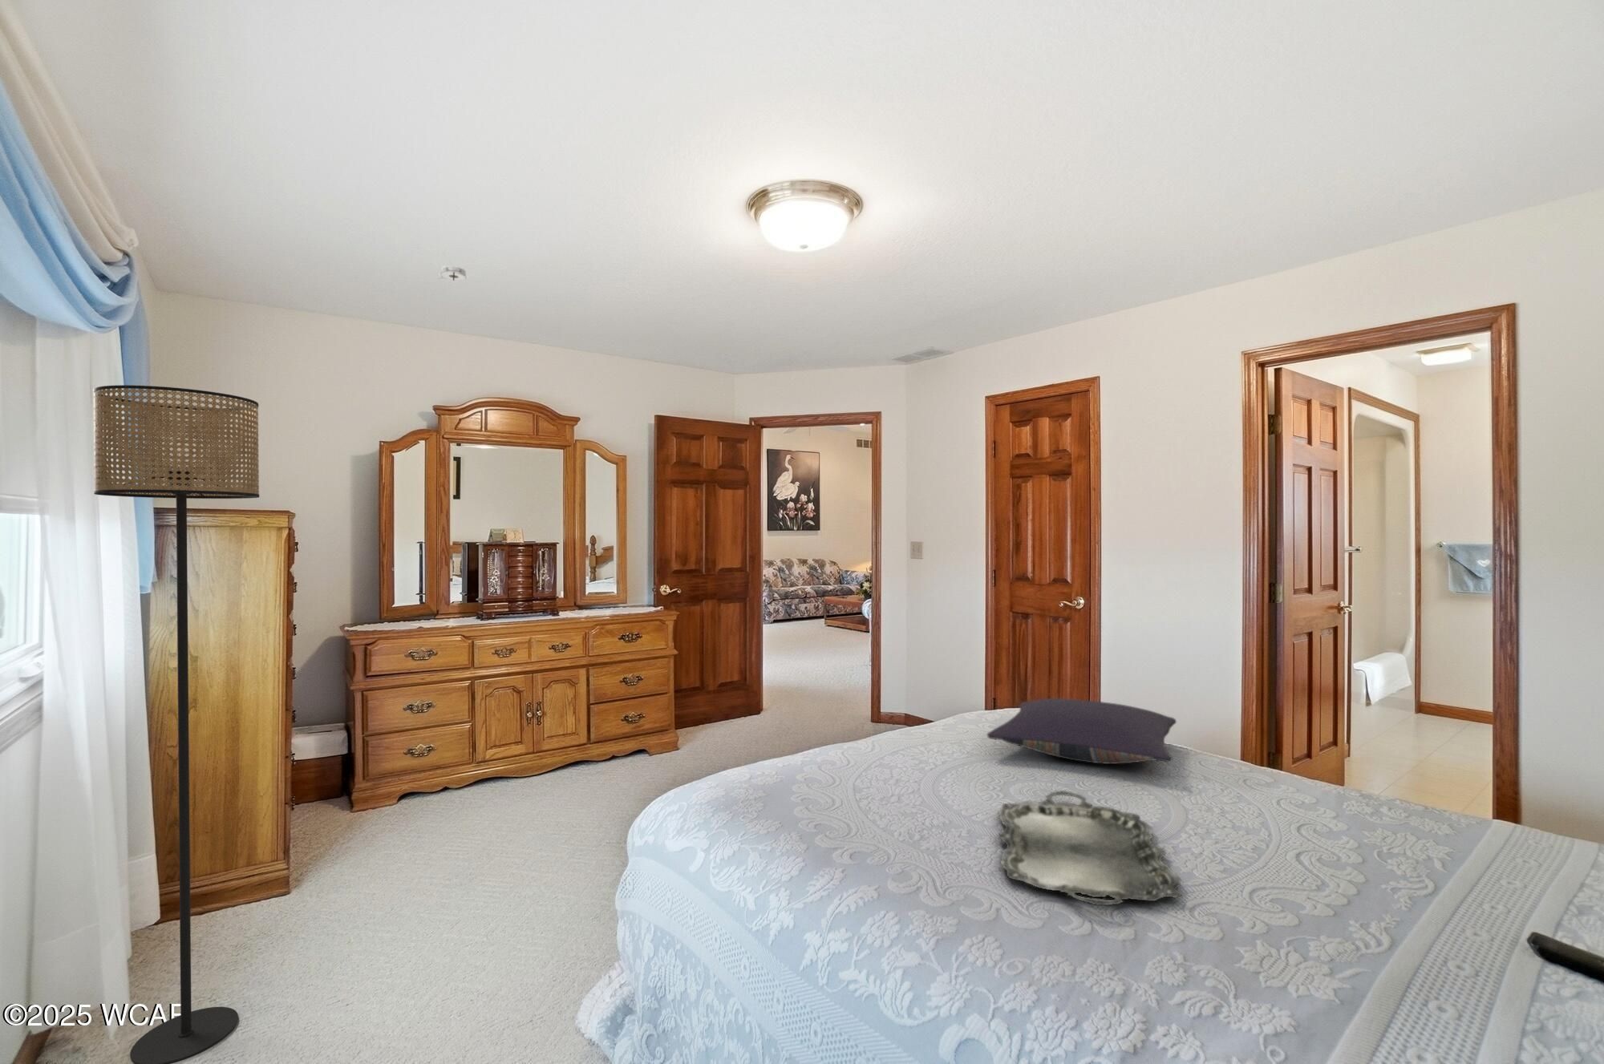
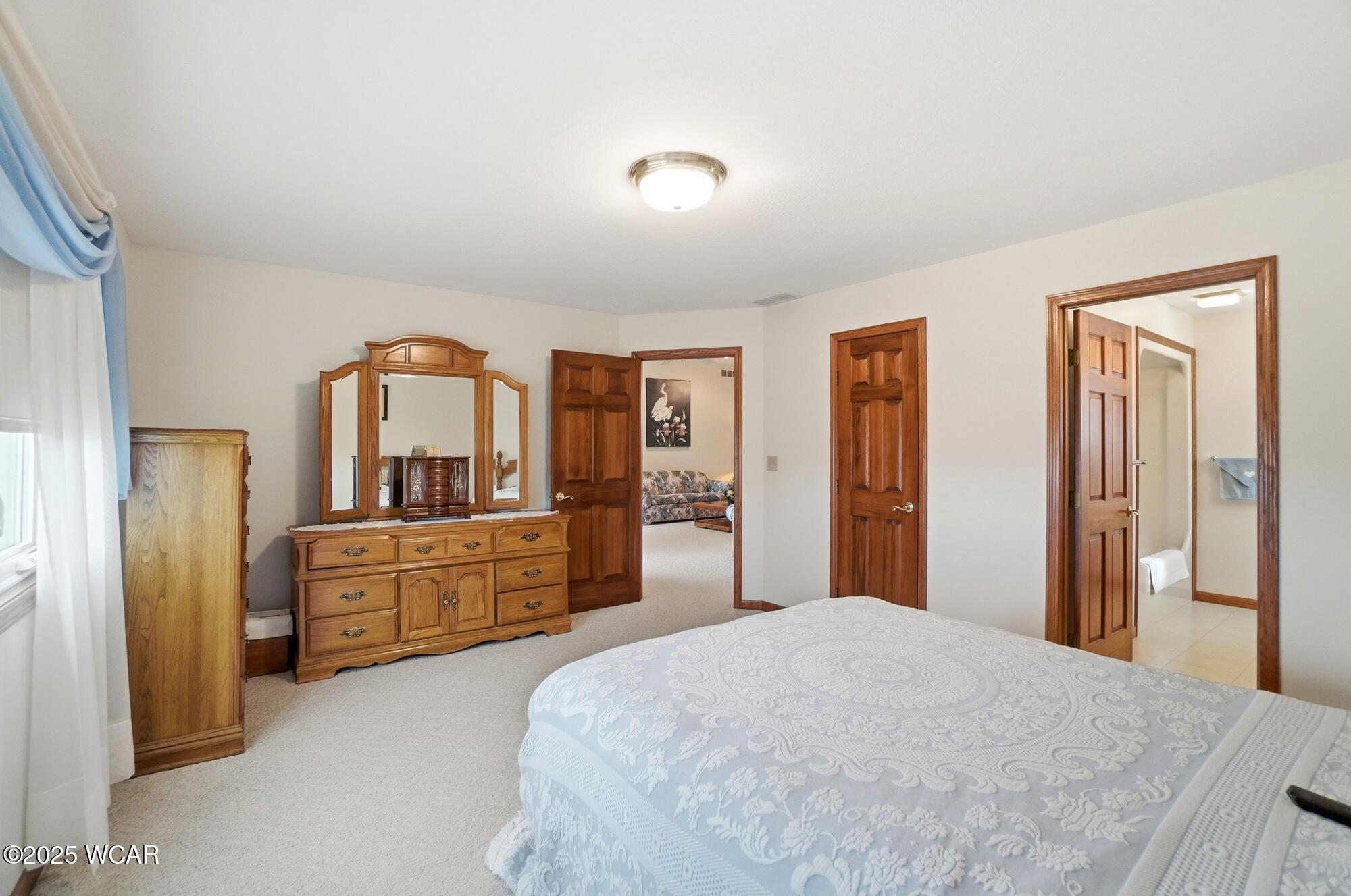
- floor lamp (183, 717)
- smoke detector (452, 273)
- serving tray (1079, 843)
- pillow (1085, 727)
